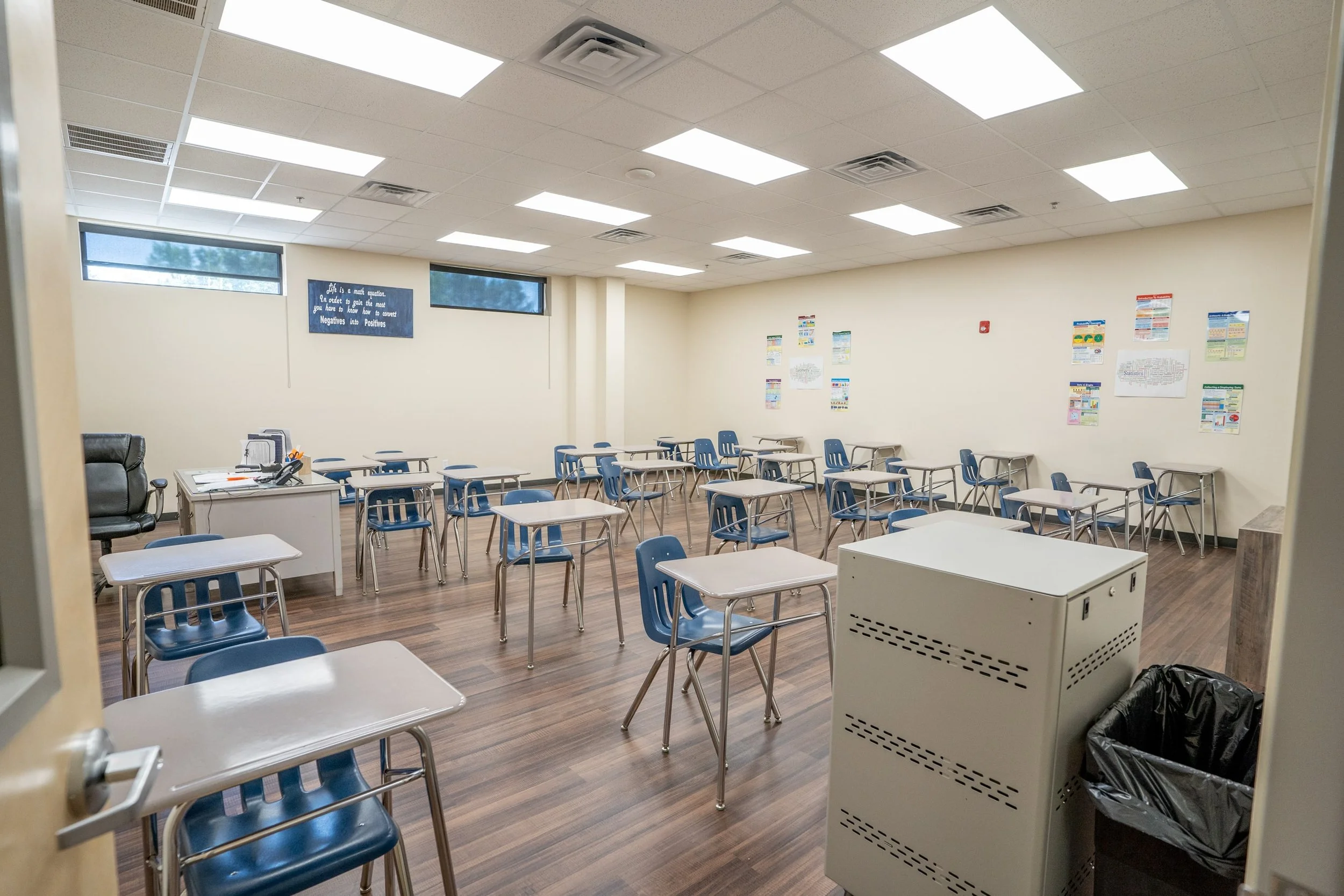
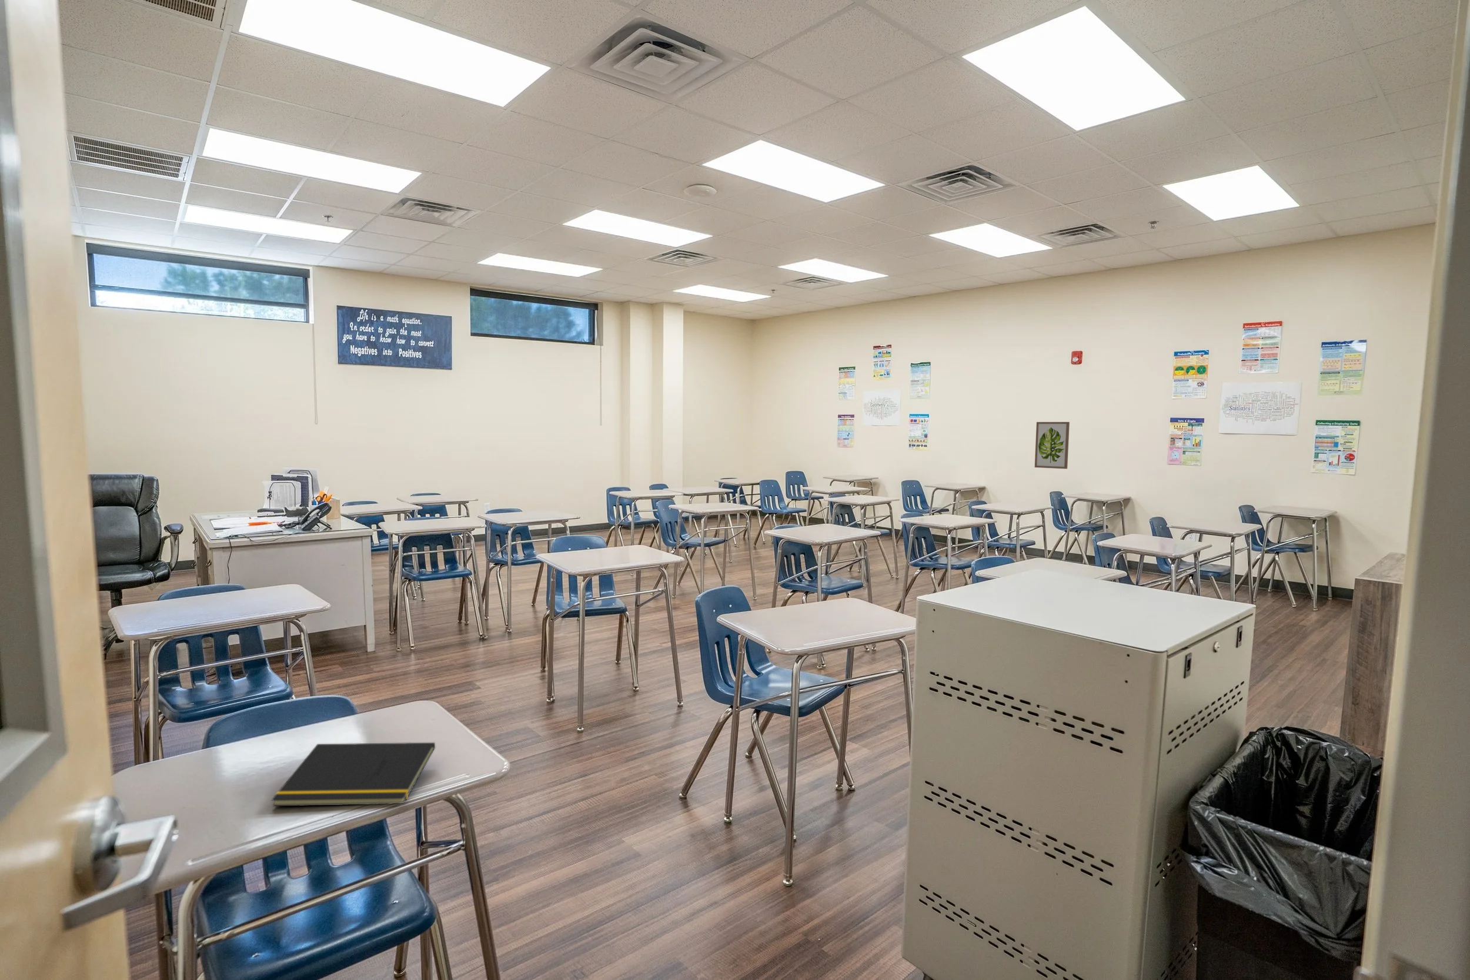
+ wall art (1051, 445)
+ notepad (358, 772)
